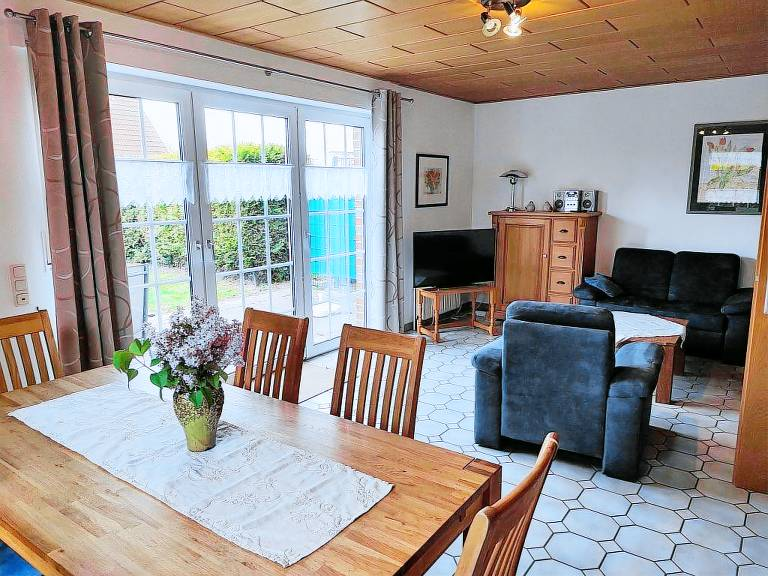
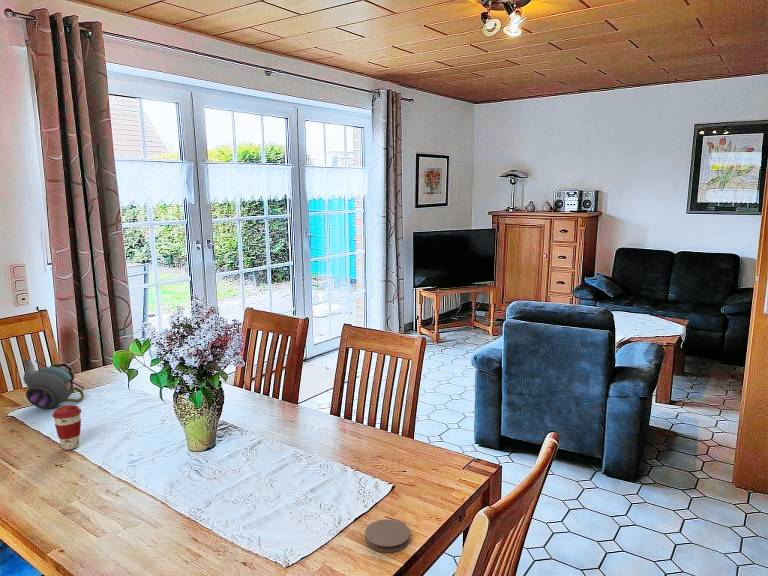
+ teapot (51, 381)
+ coffee cup (68, 427)
+ coaster (387, 535)
